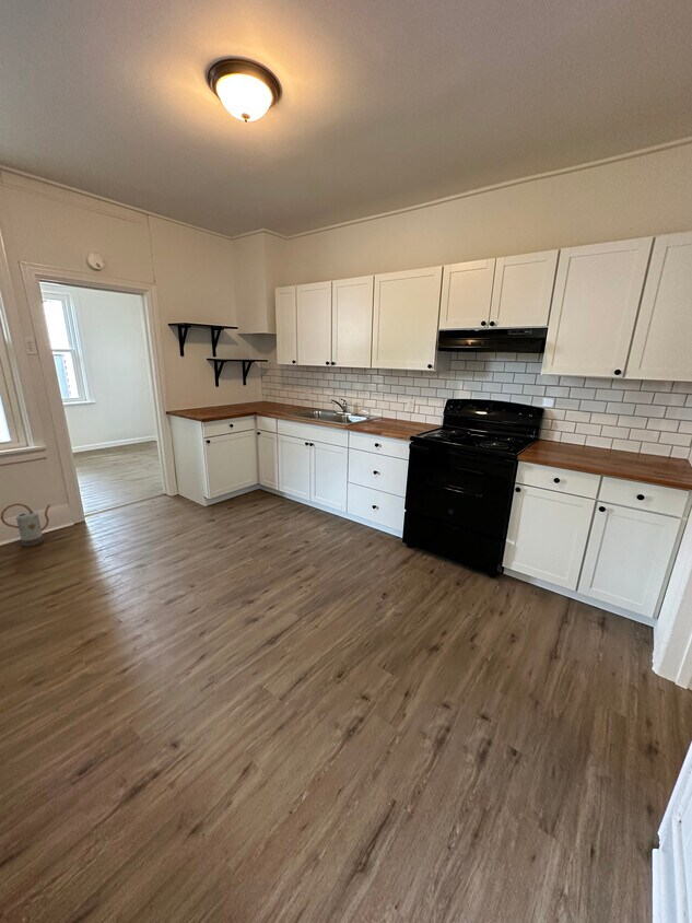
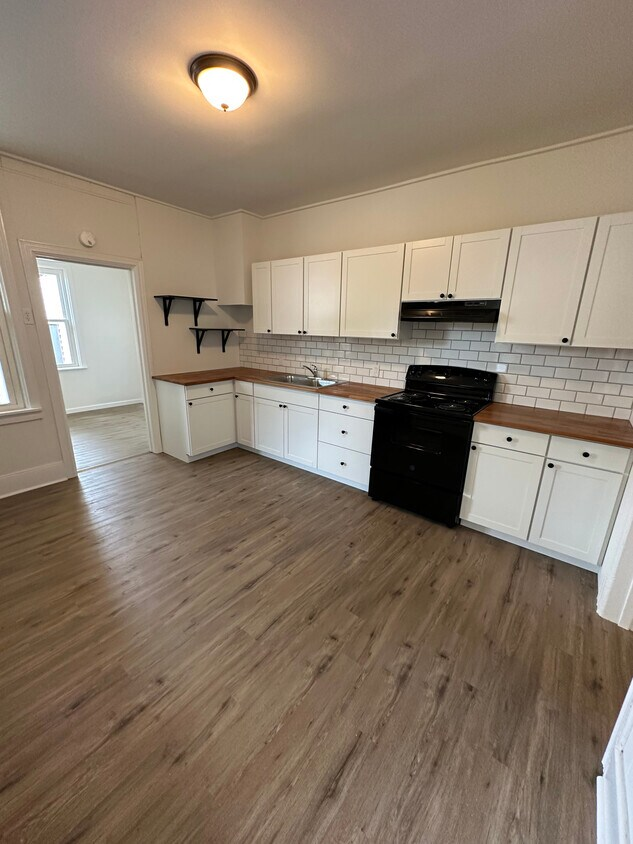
- watering can (28, 522)
